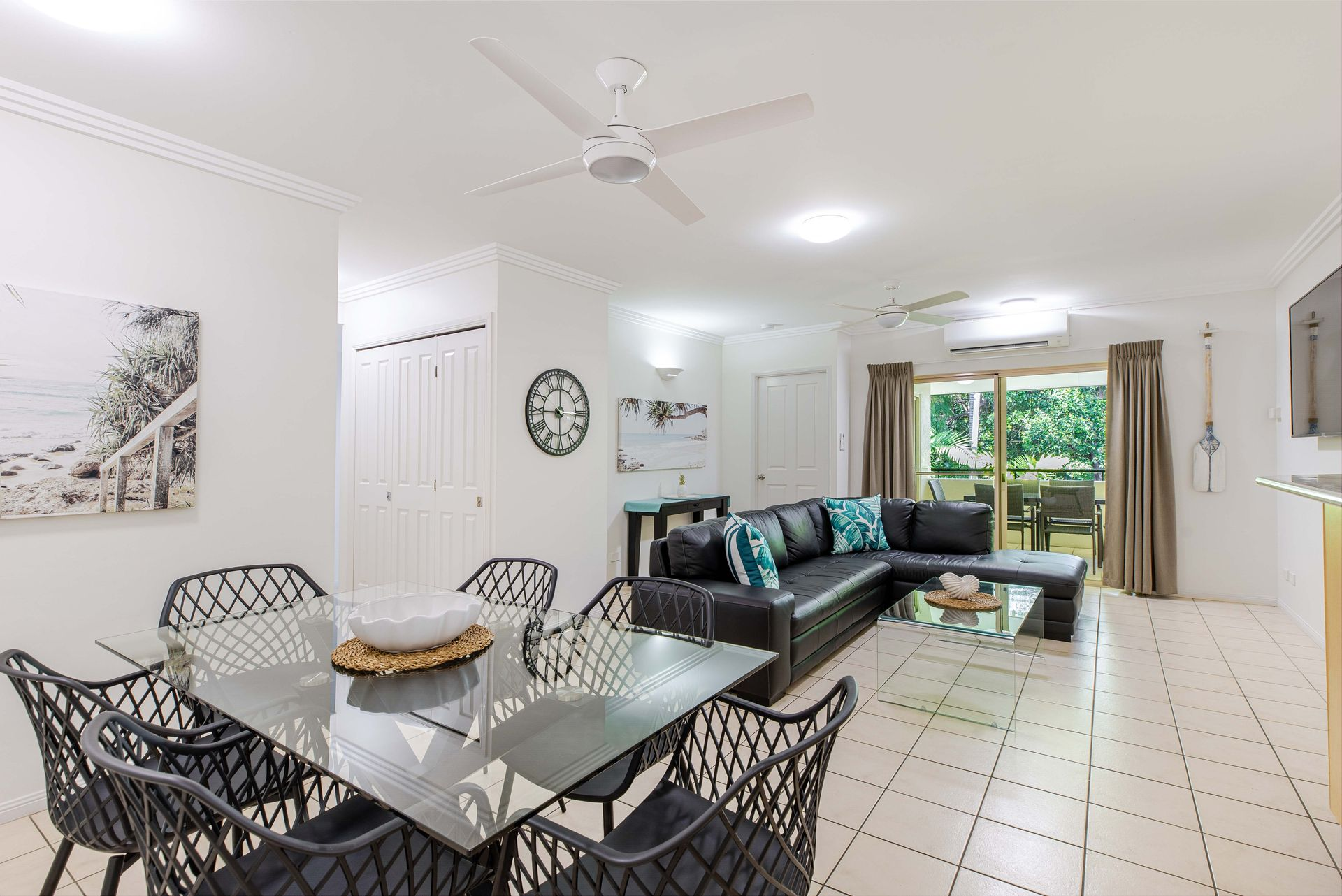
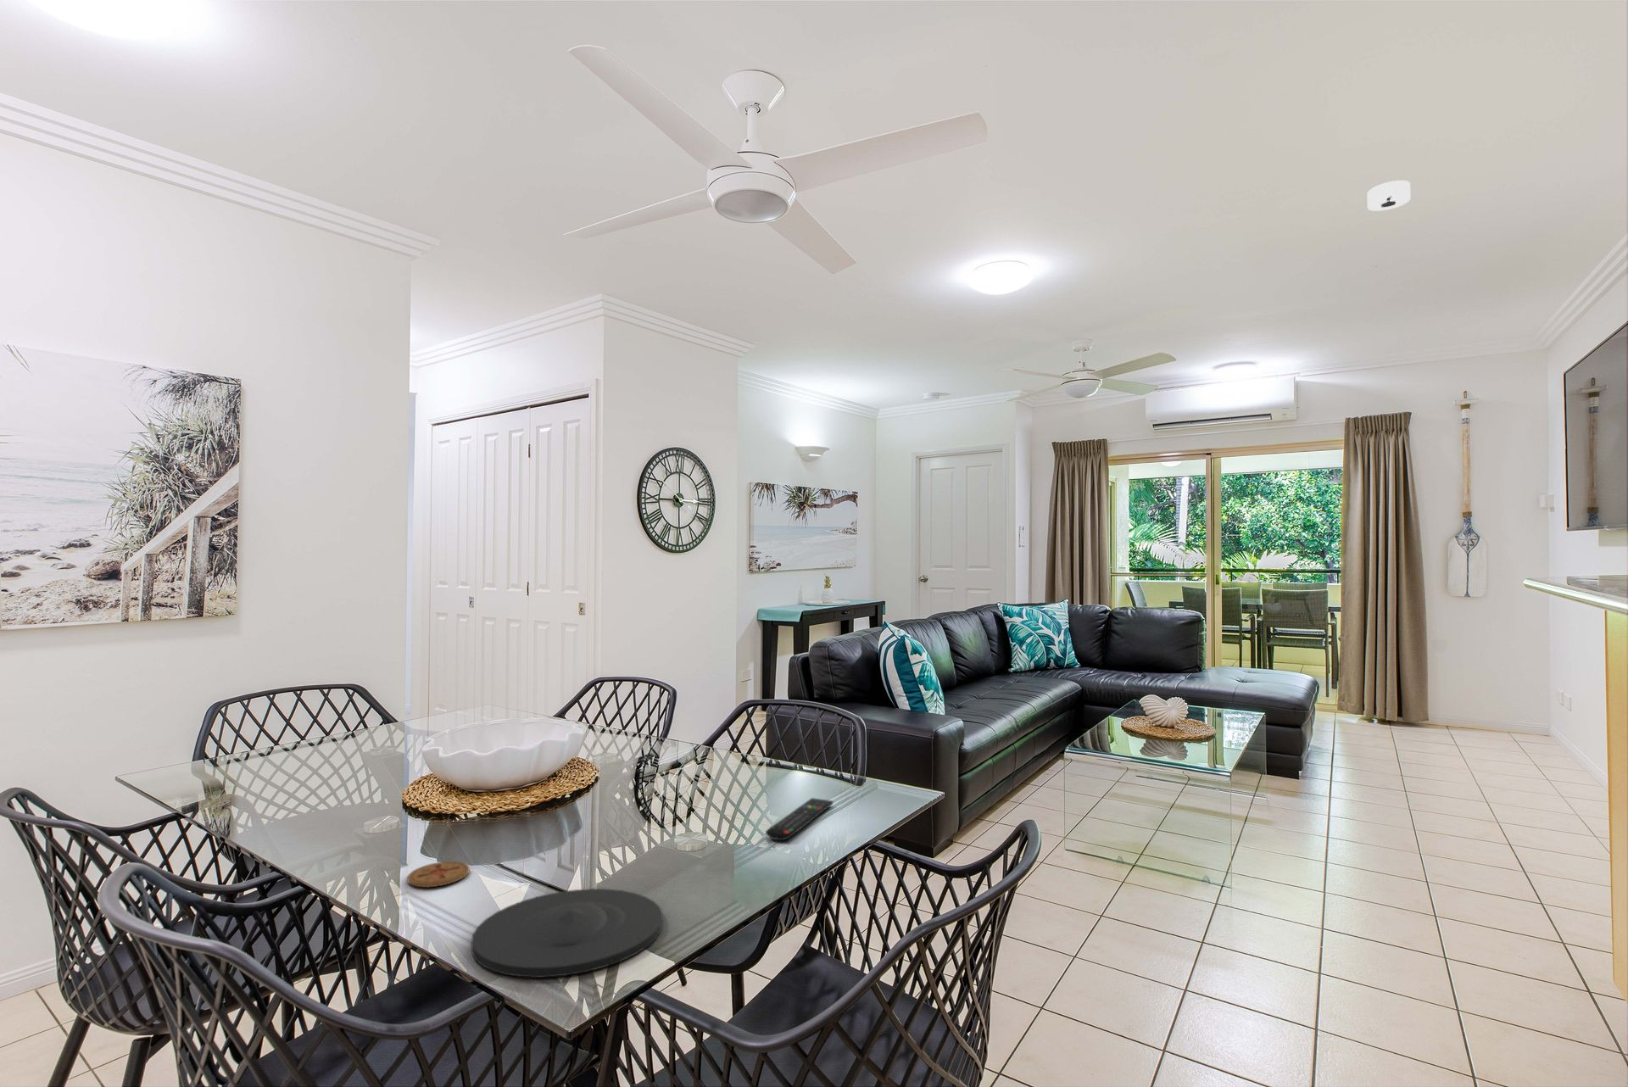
+ plate (570, 922)
+ smoke detector (1388, 195)
+ coaster (438, 873)
+ remote control (801, 818)
